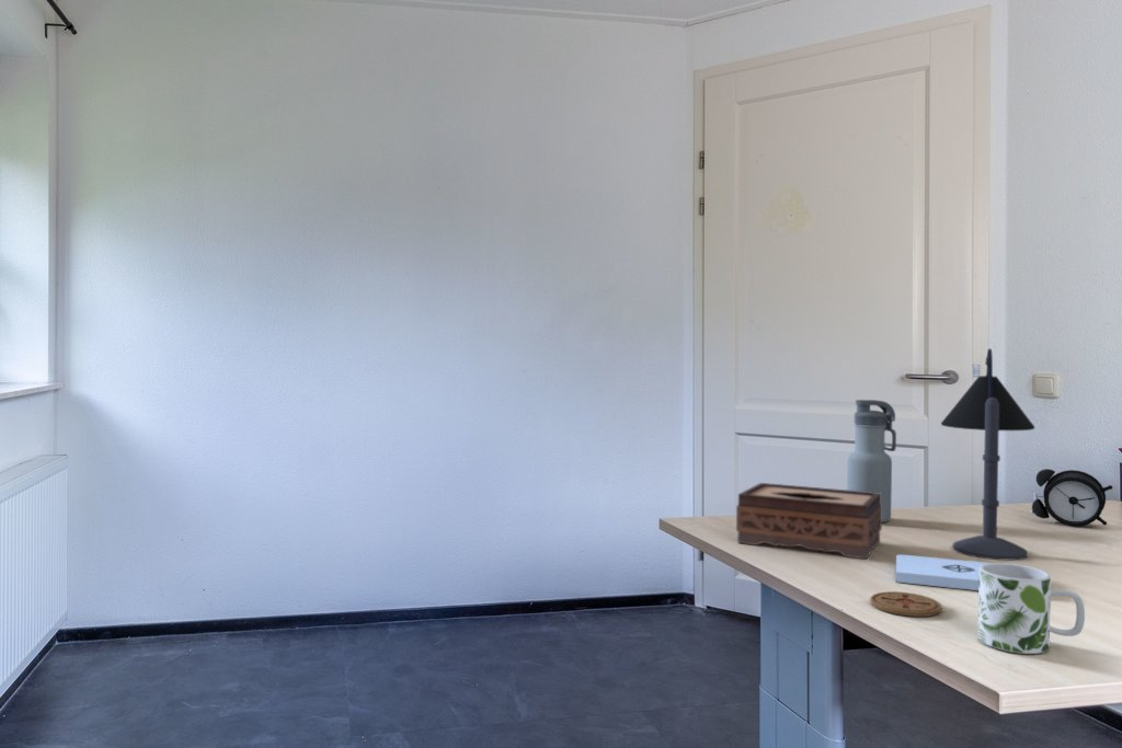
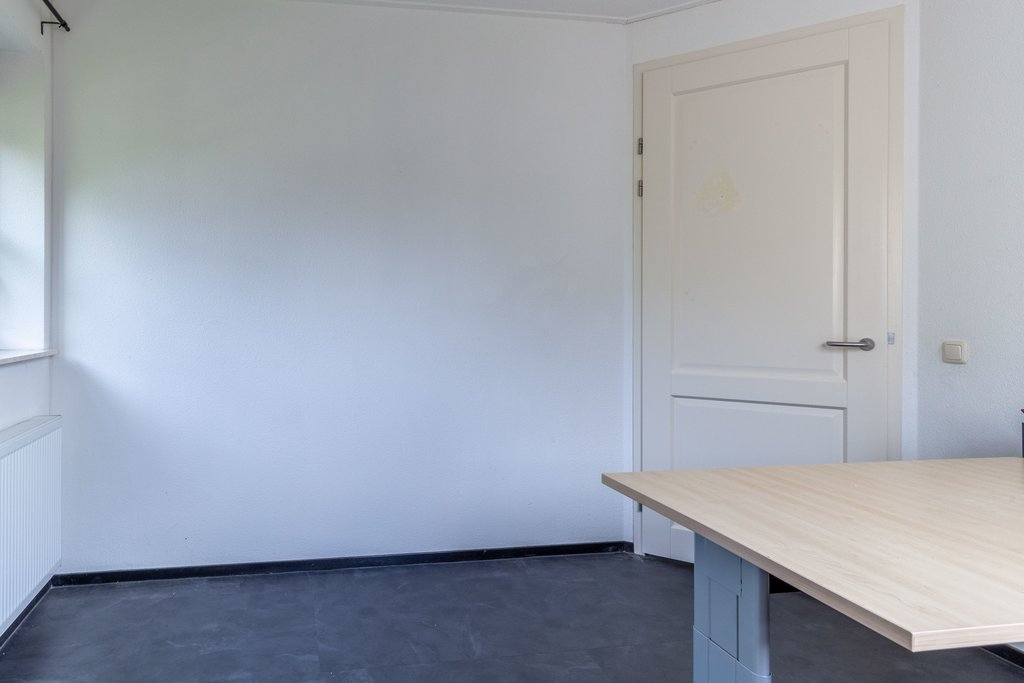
- mug (1030, 609)
- tissue box (809, 517)
- desk lamp (988, 444)
- coaster (905, 603)
- notepad (962, 574)
- alarm clock (1071, 497)
- water bottle (870, 459)
